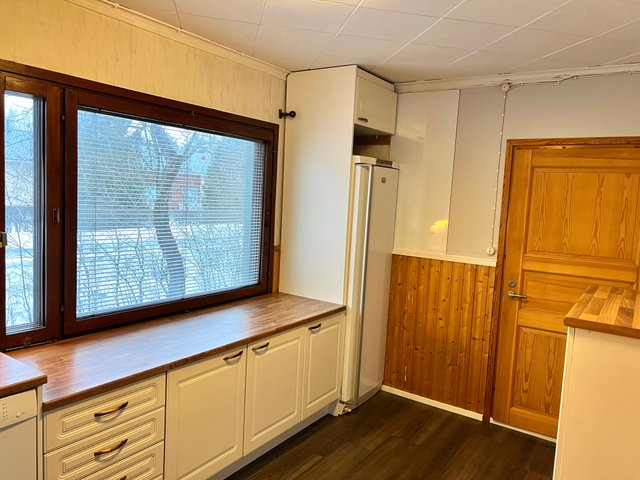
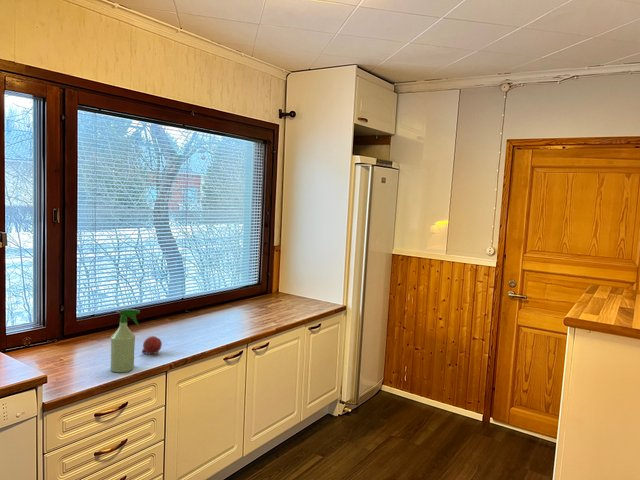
+ fruit (151, 345)
+ spray bottle (123, 339)
